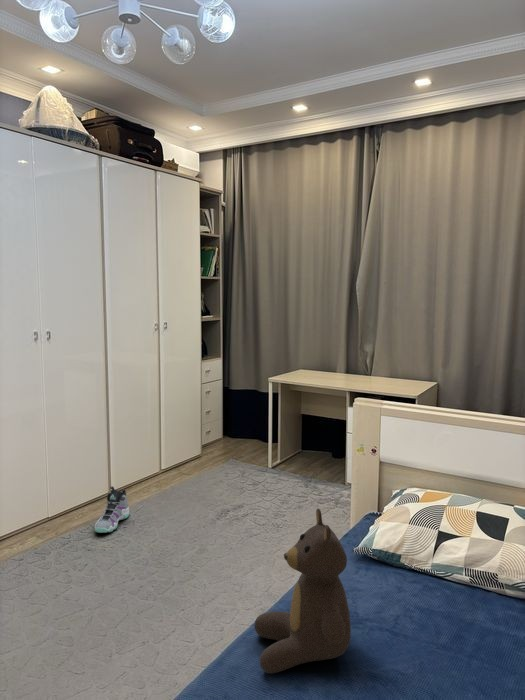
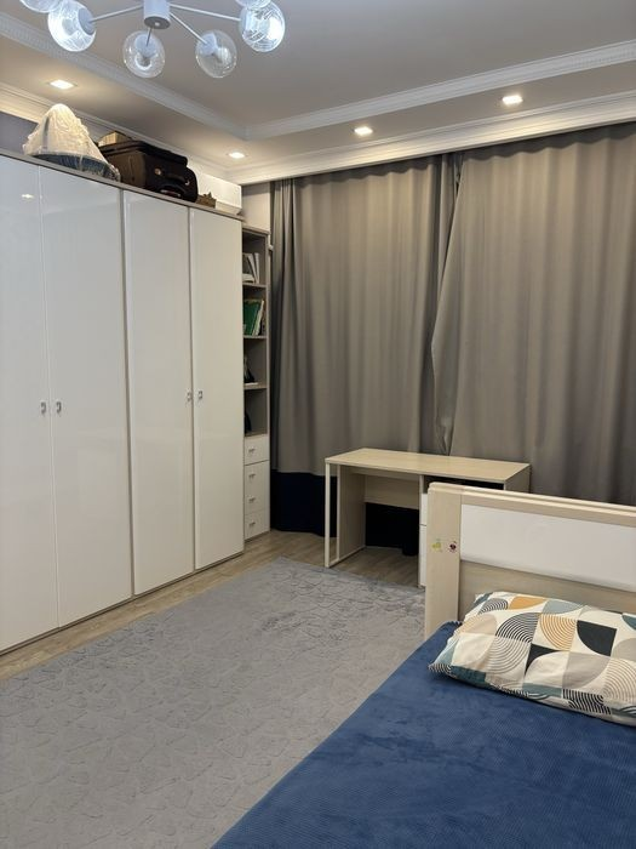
- teddy bear (302, 585)
- sneaker (111, 506)
